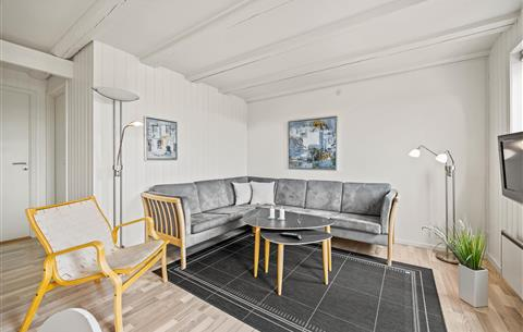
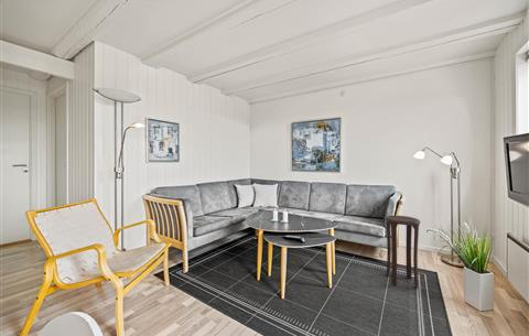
+ stool (406, 249)
